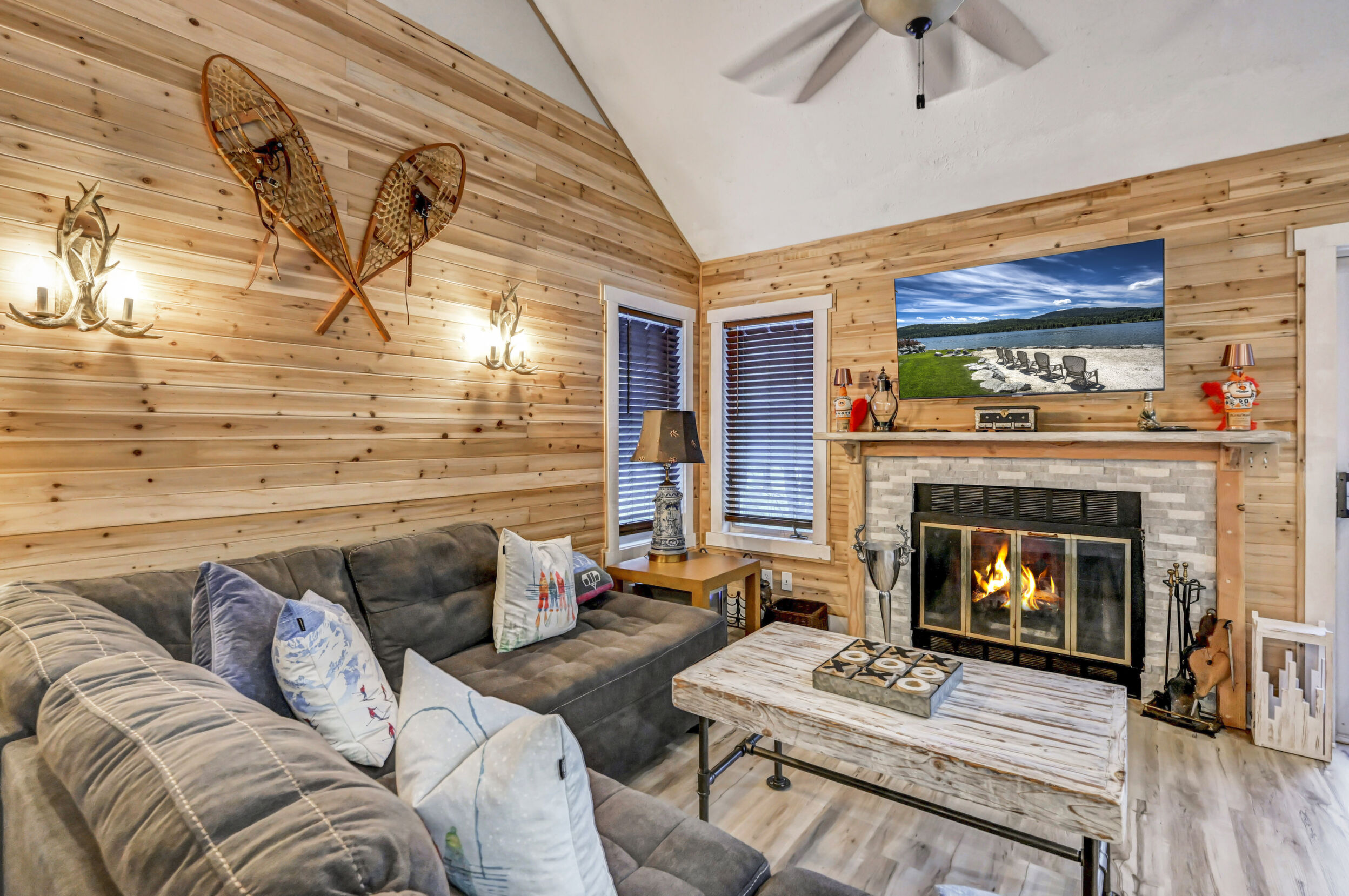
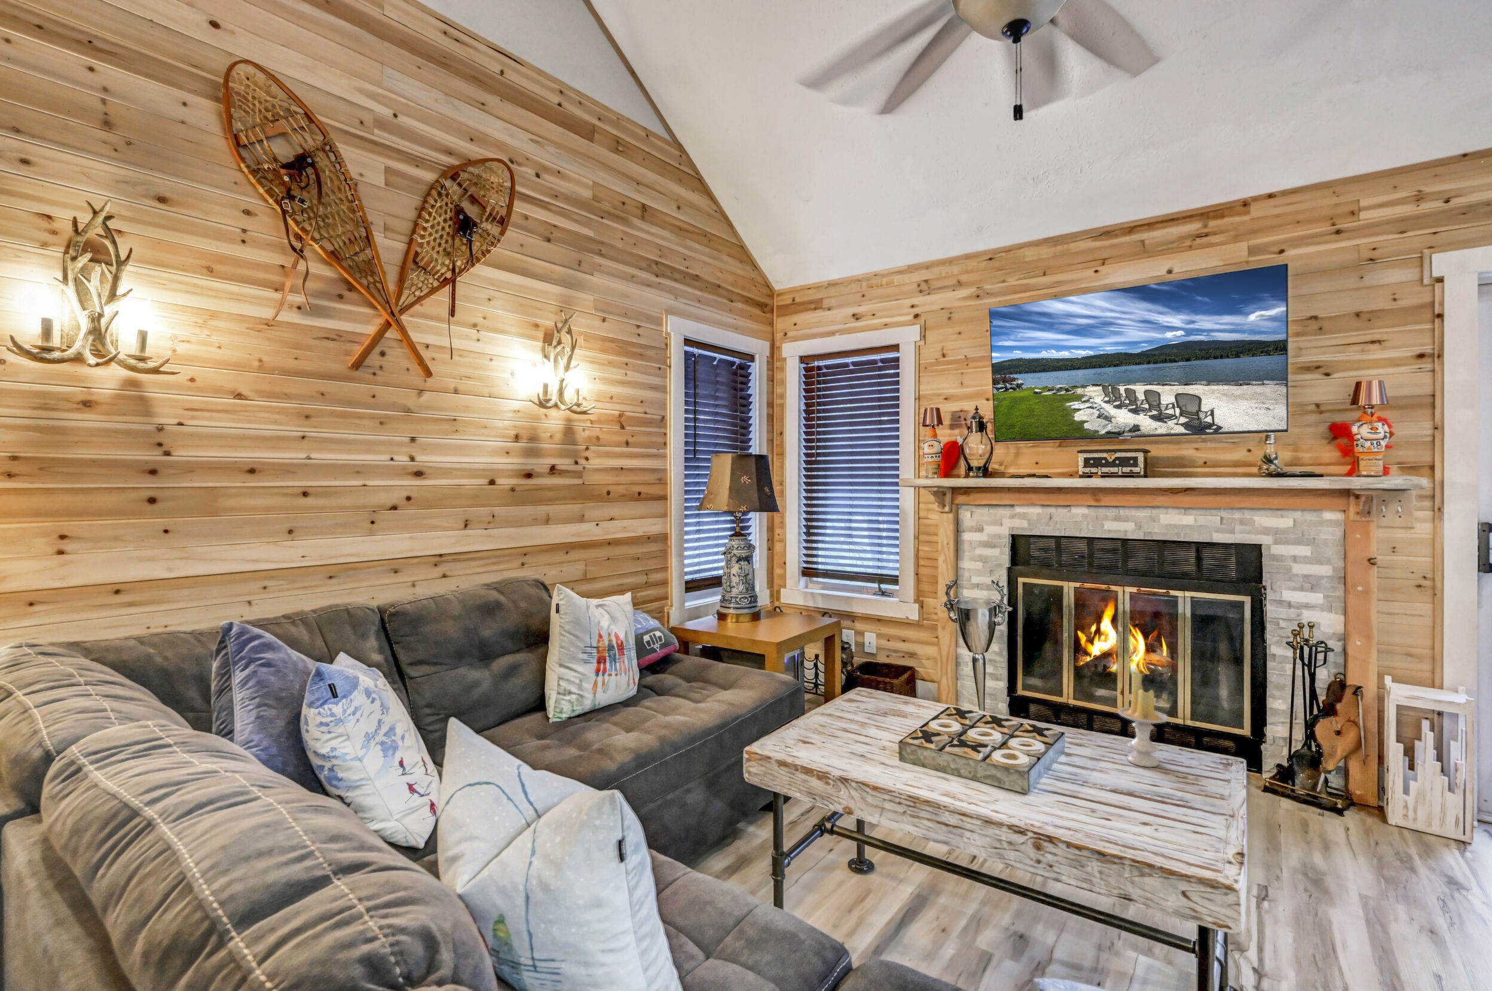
+ candle (1143, 717)
